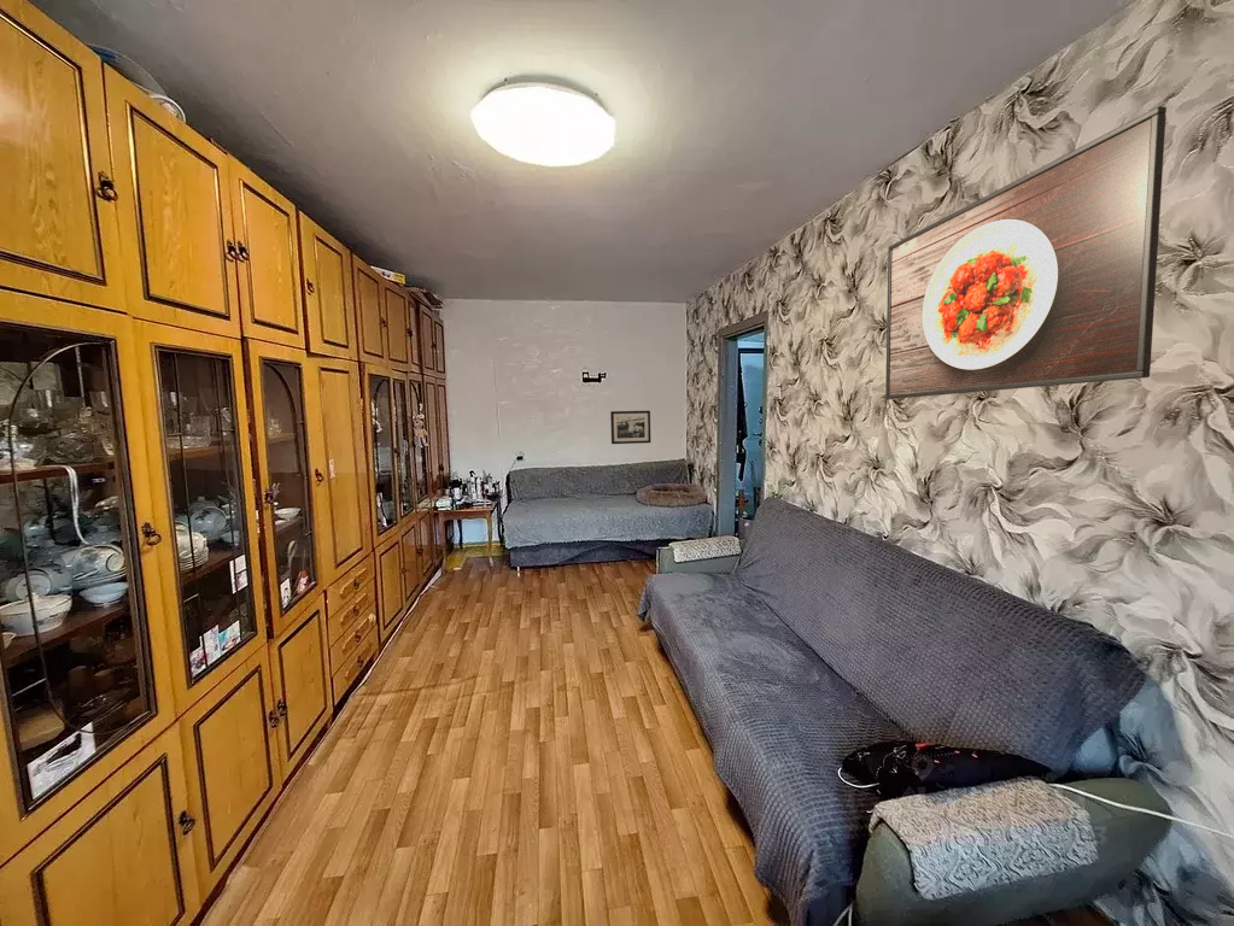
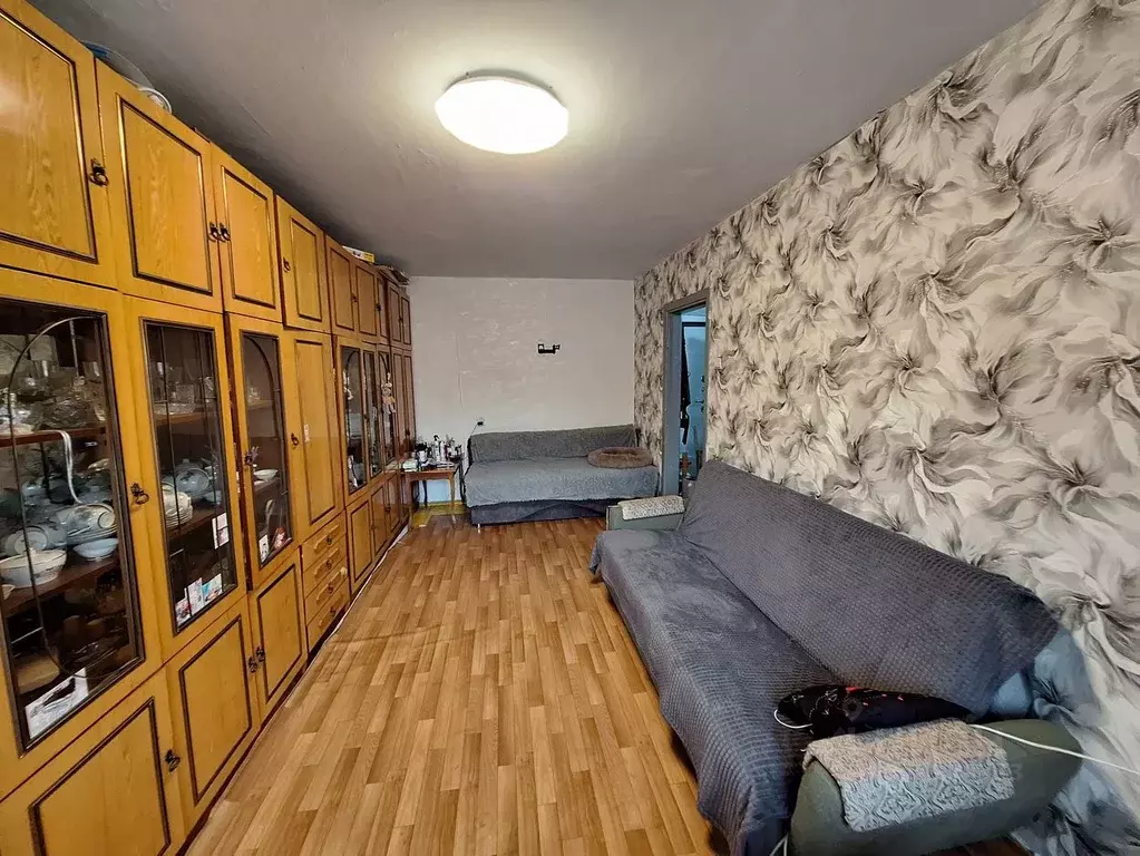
- picture frame (631, 427)
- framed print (984, 294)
